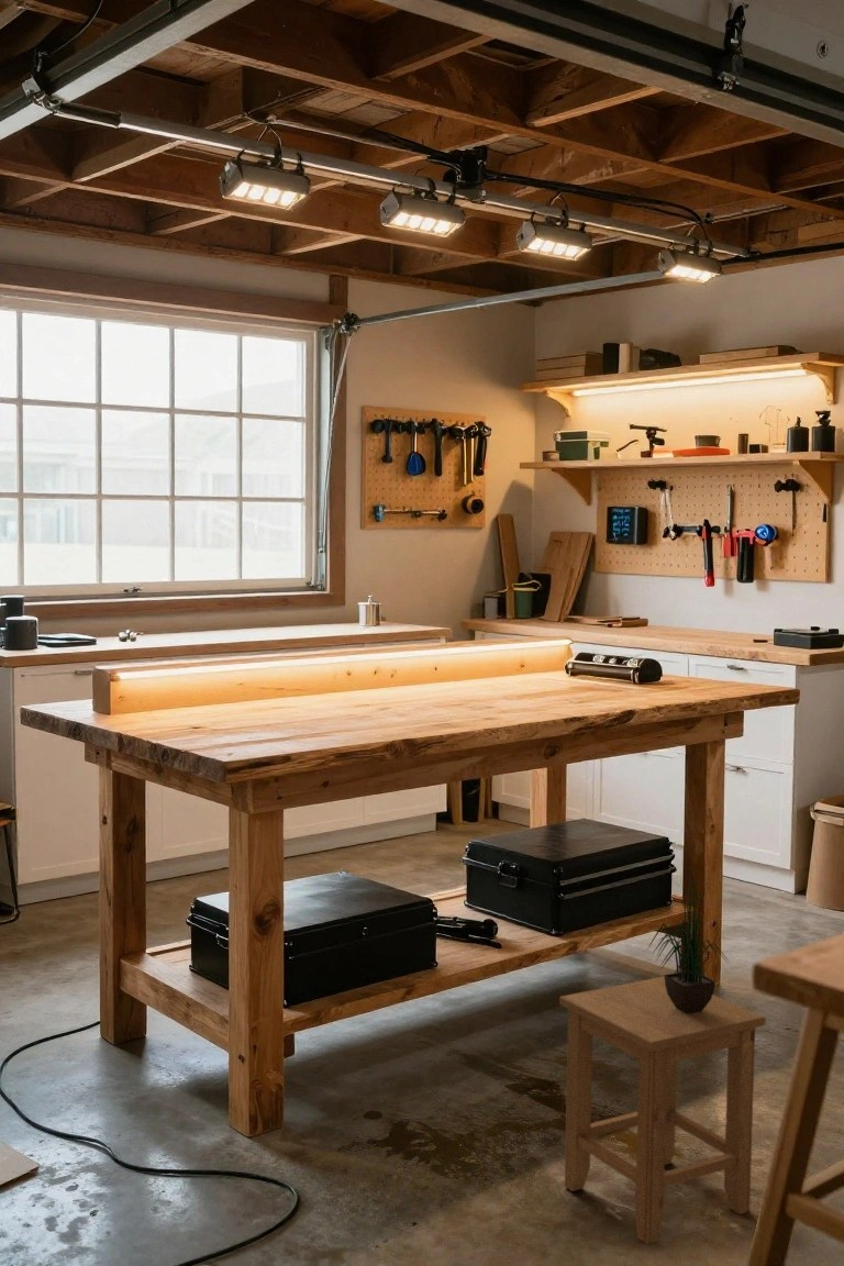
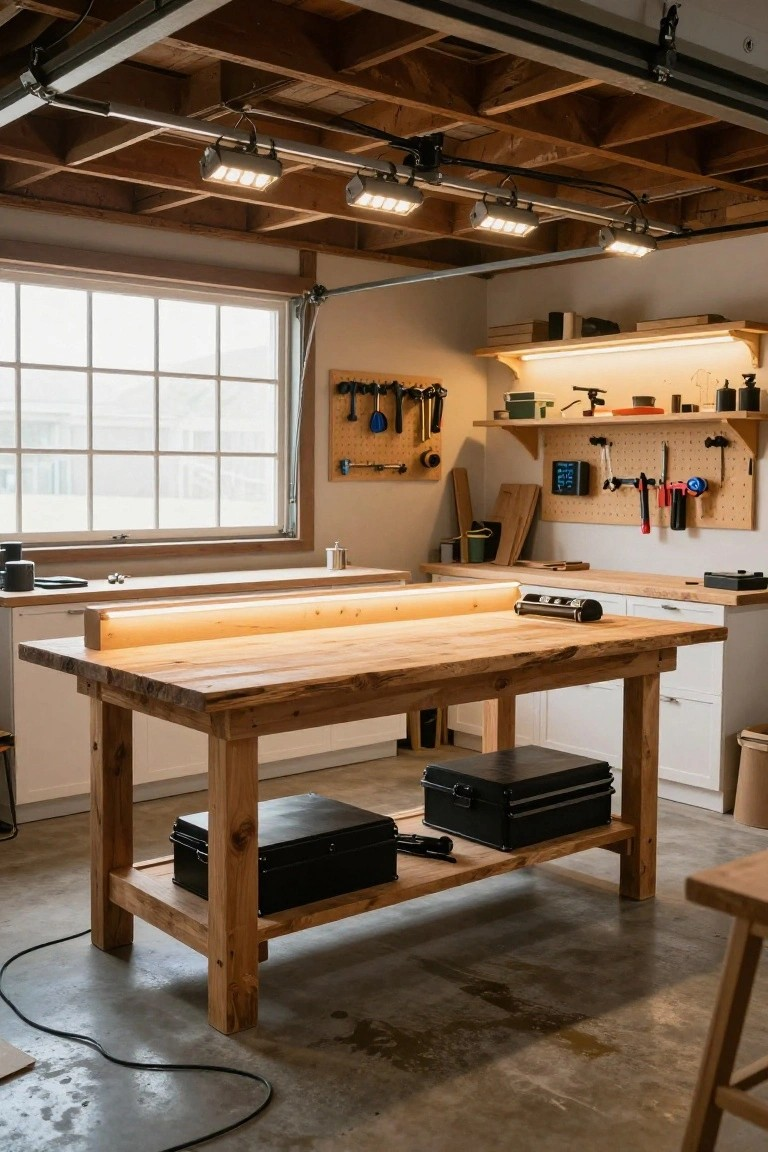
- potted plant (686, 932)
- stool (657, 1102)
